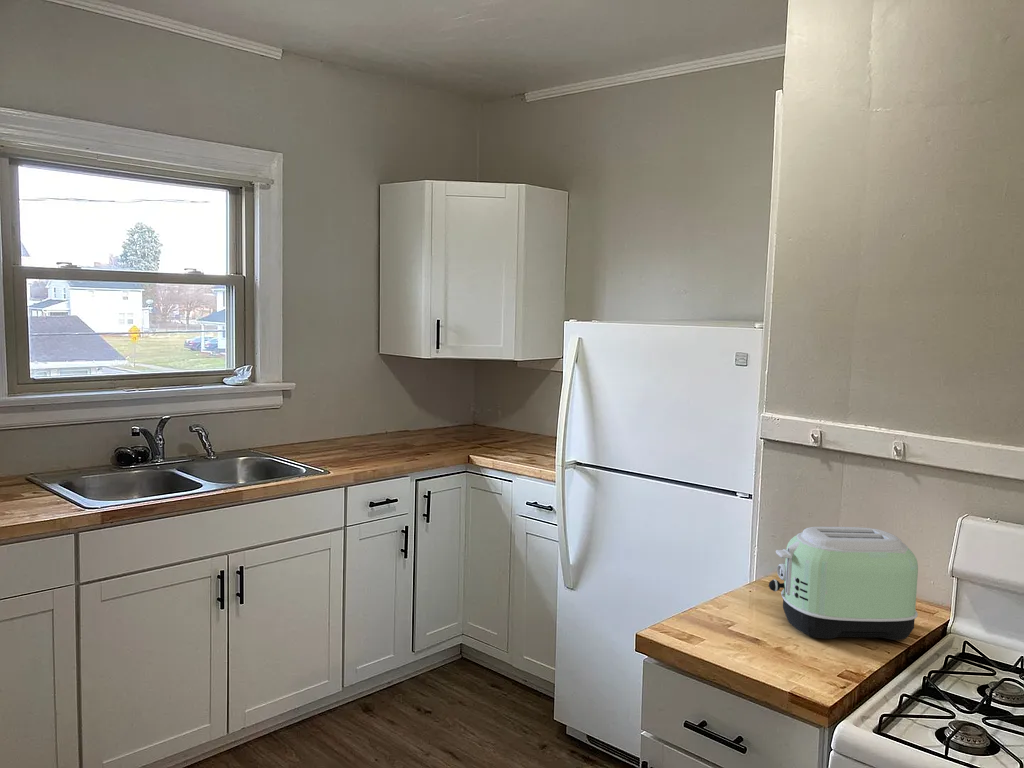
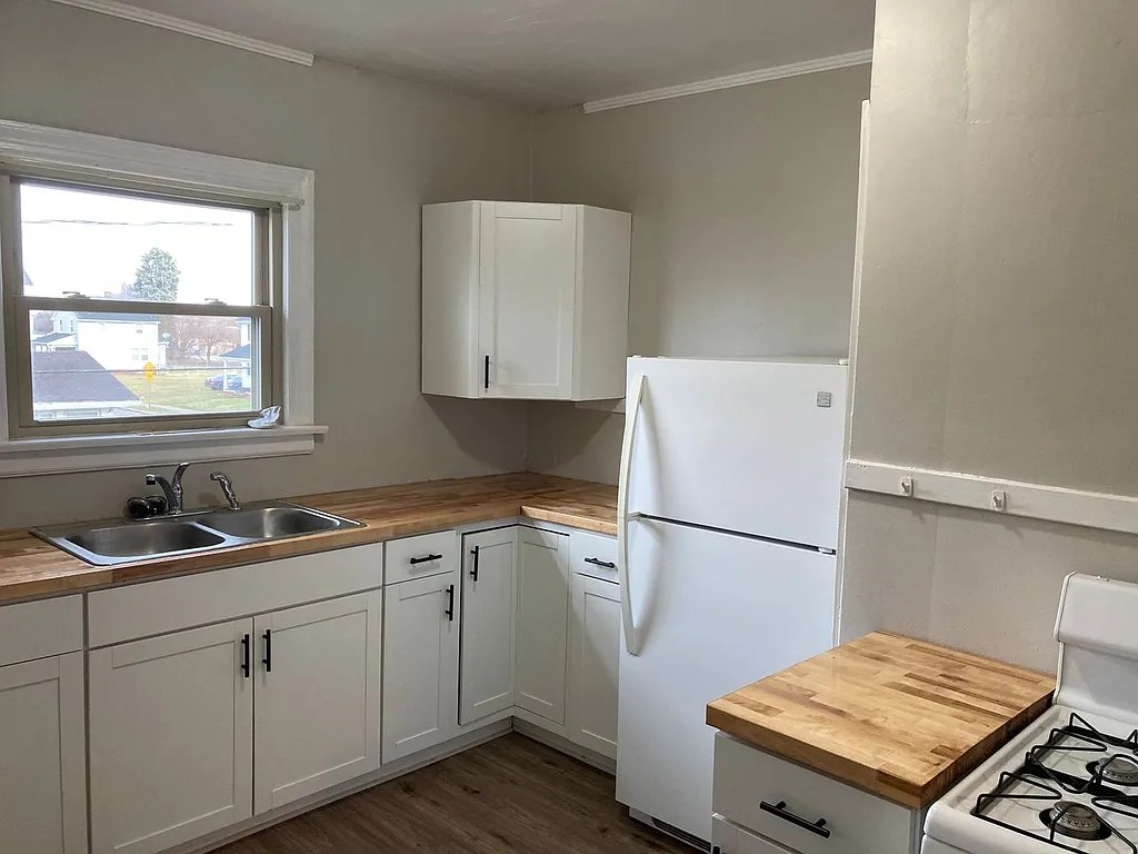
- toaster (843, 581)
